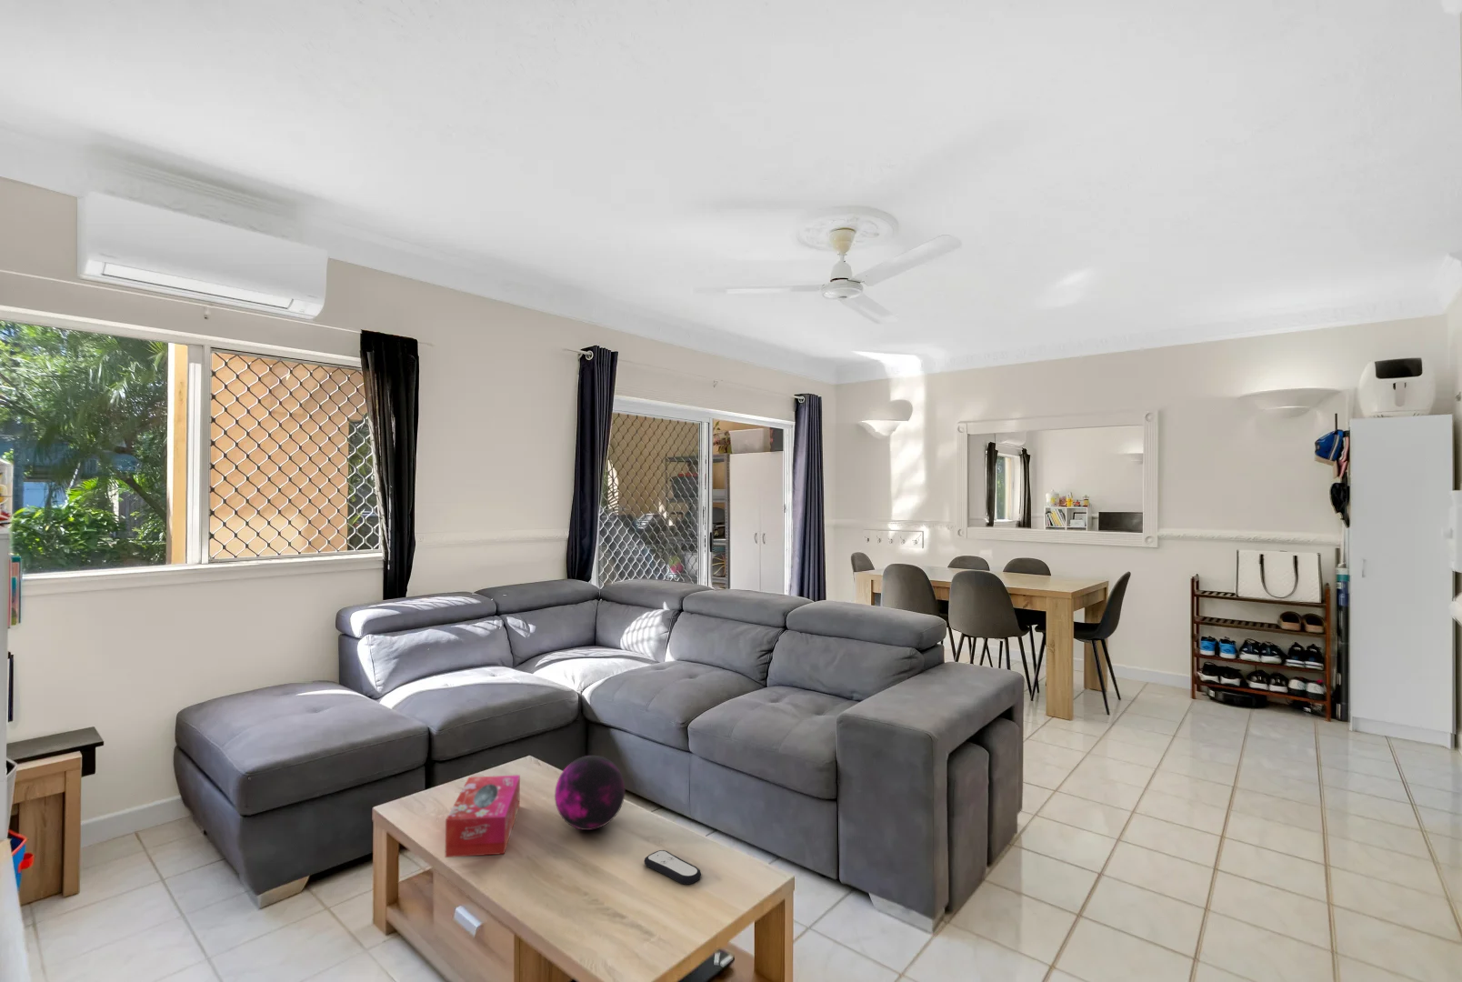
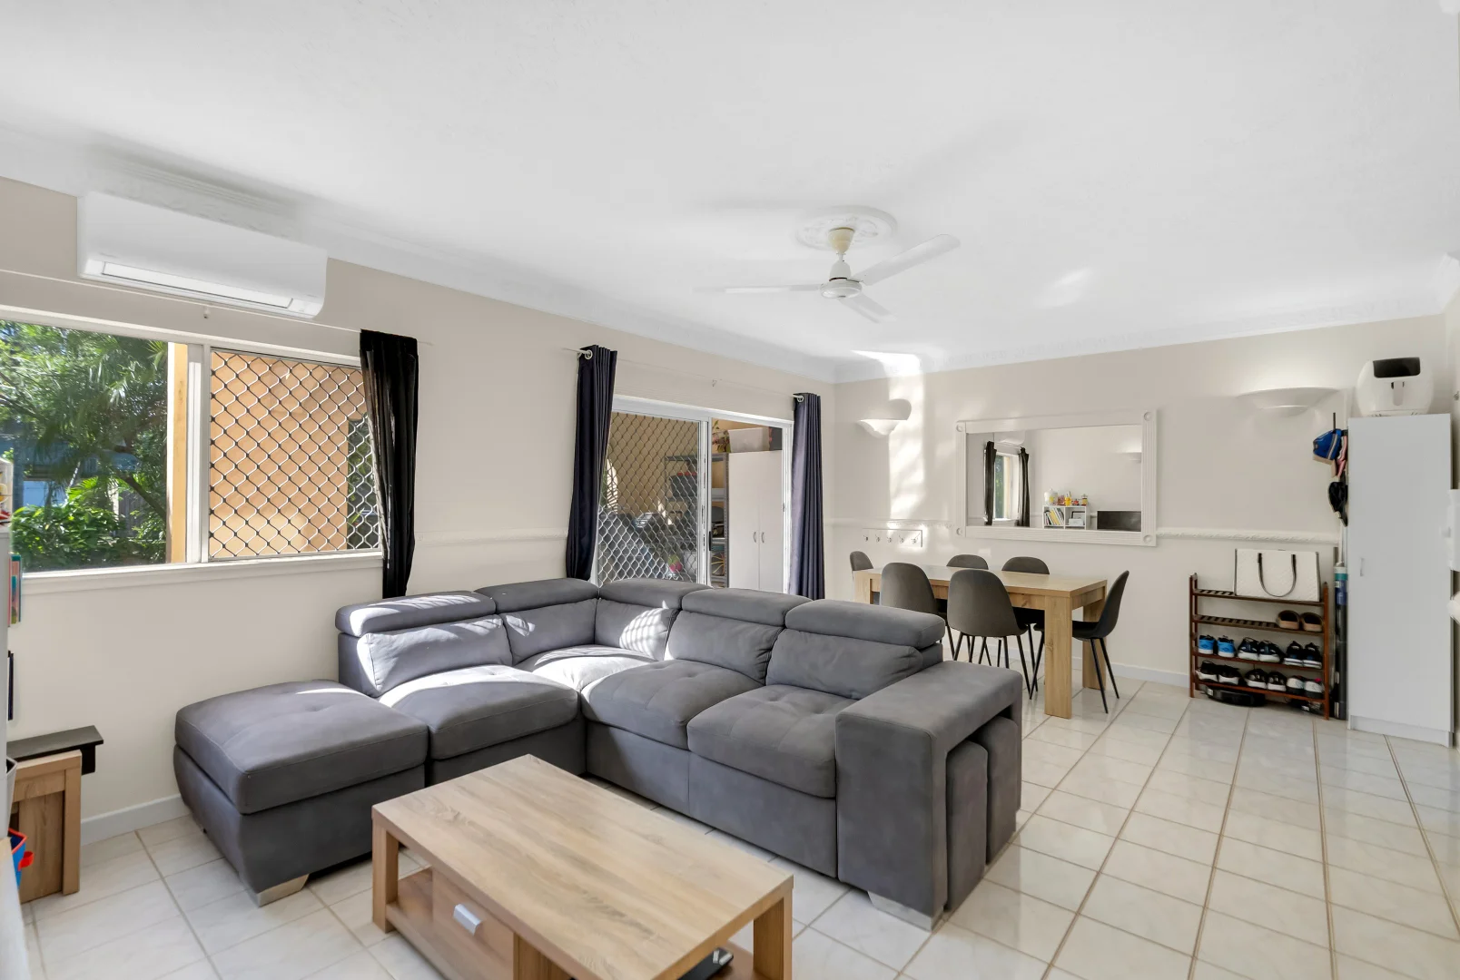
- decorative orb (590, 792)
- tissue box (484, 813)
- remote control (673, 867)
